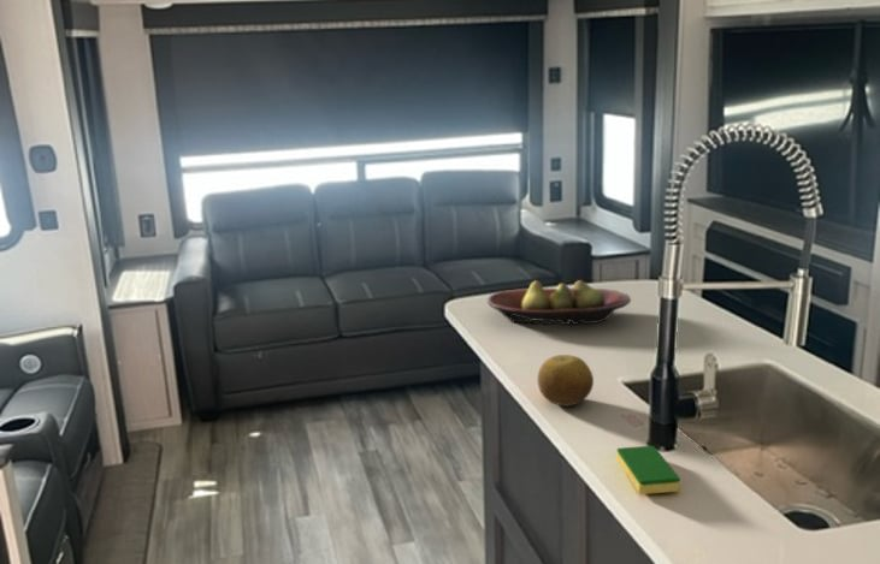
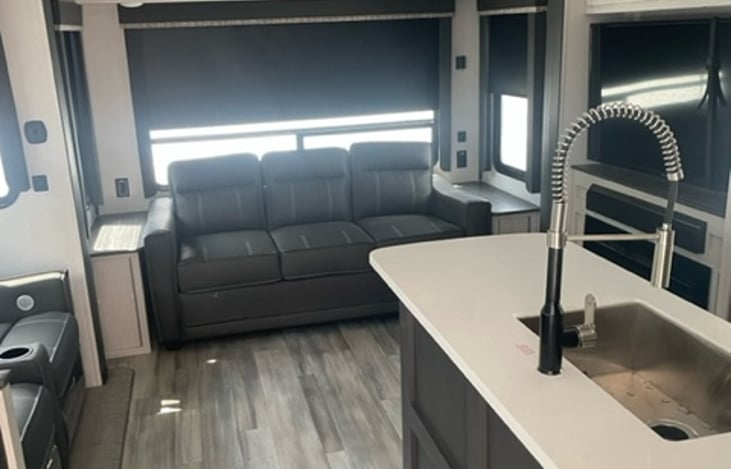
- dish sponge (646, 468)
- fruit bowl (557, 299)
- fruit (565, 380)
